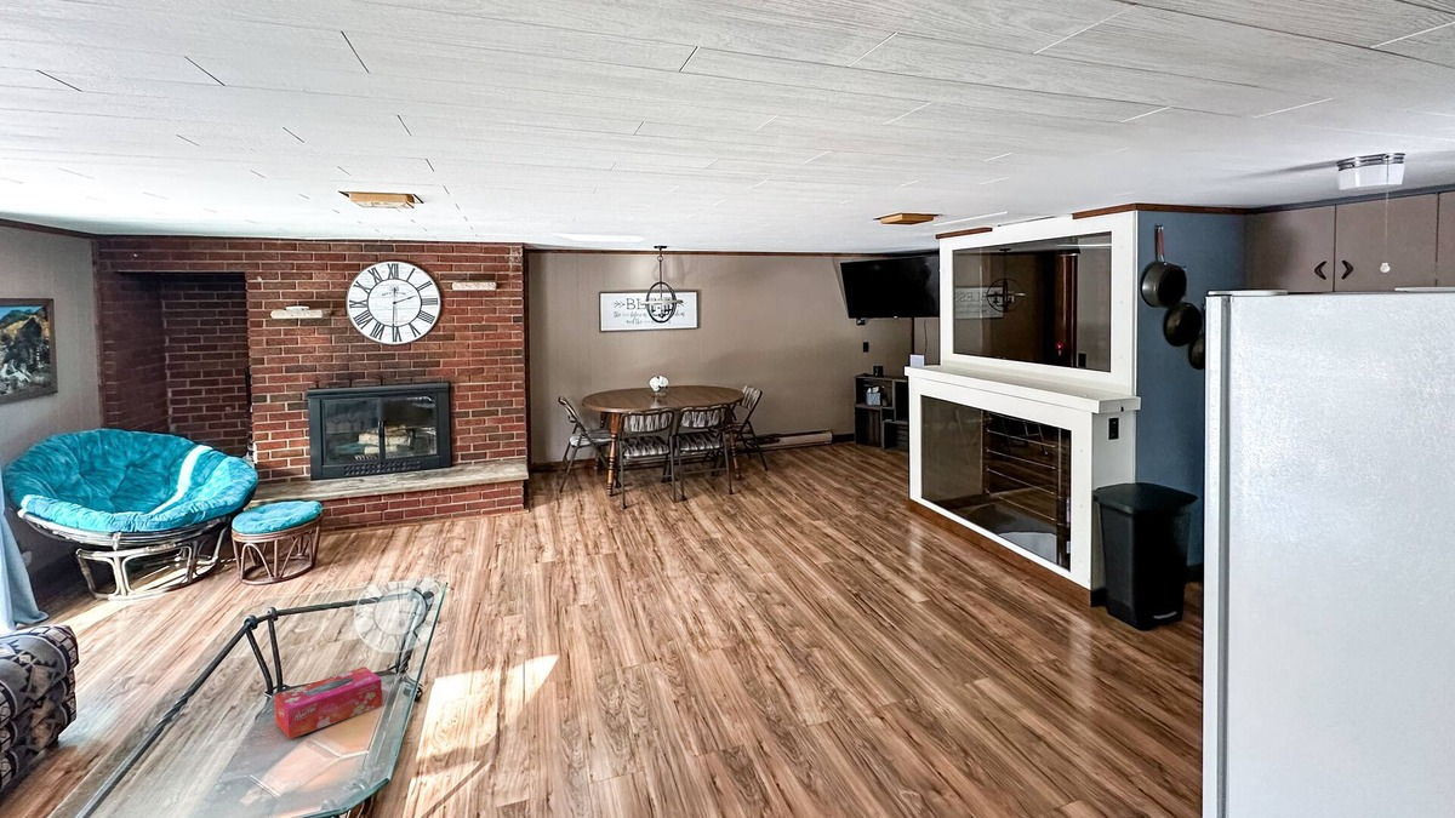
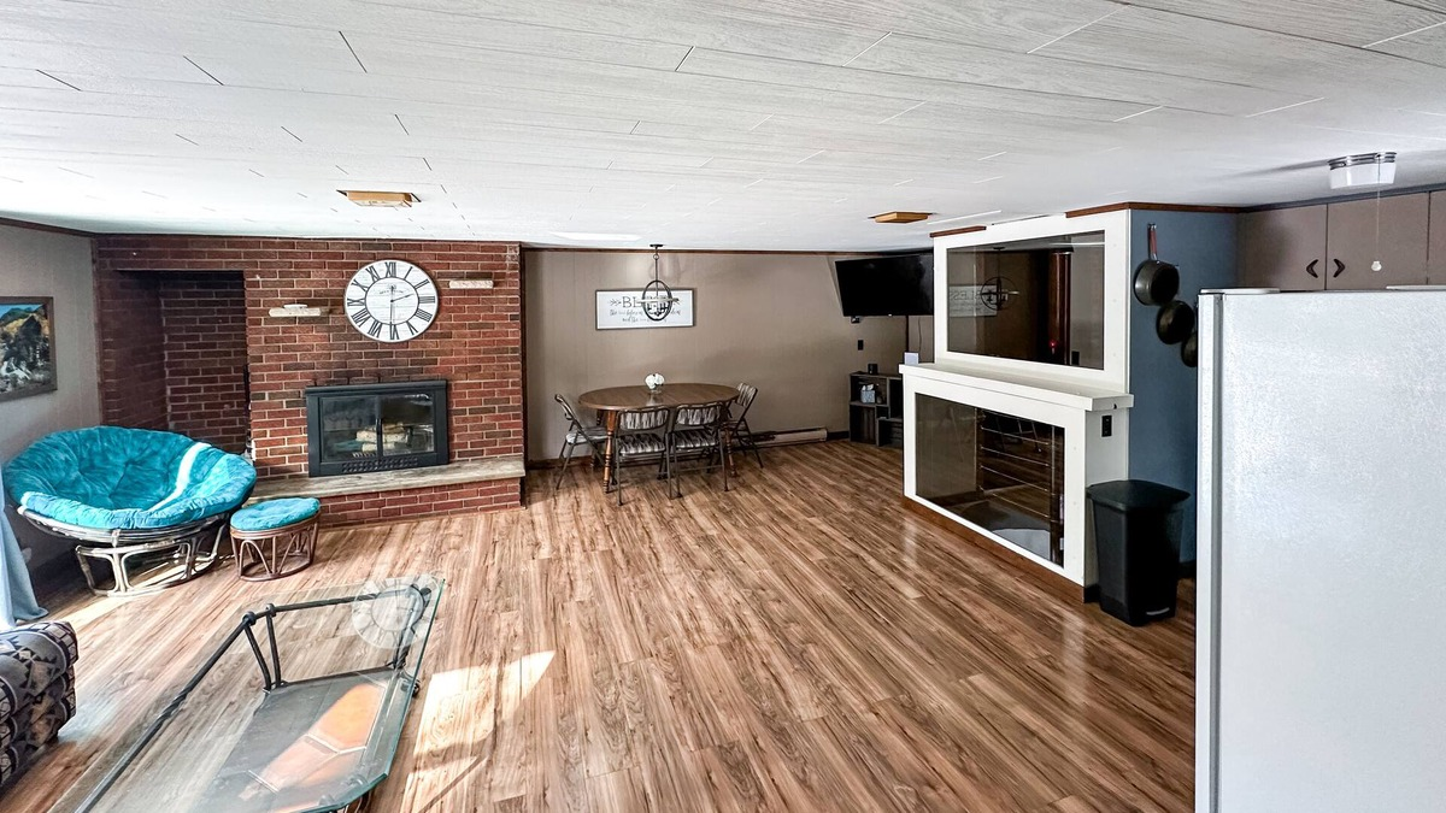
- tissue box (329, 700)
